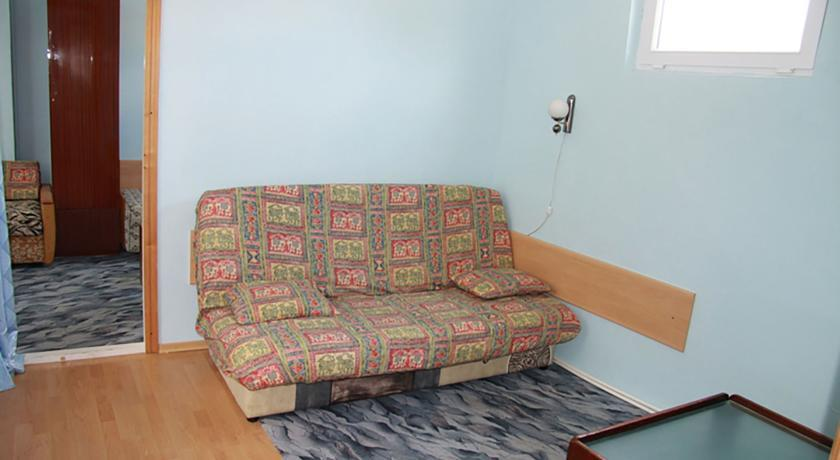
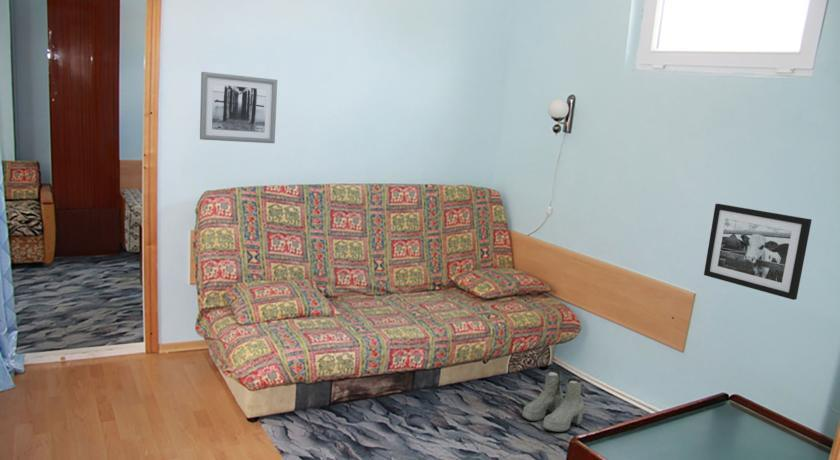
+ boots (555, 399)
+ wall art (239, 108)
+ picture frame (754, 249)
